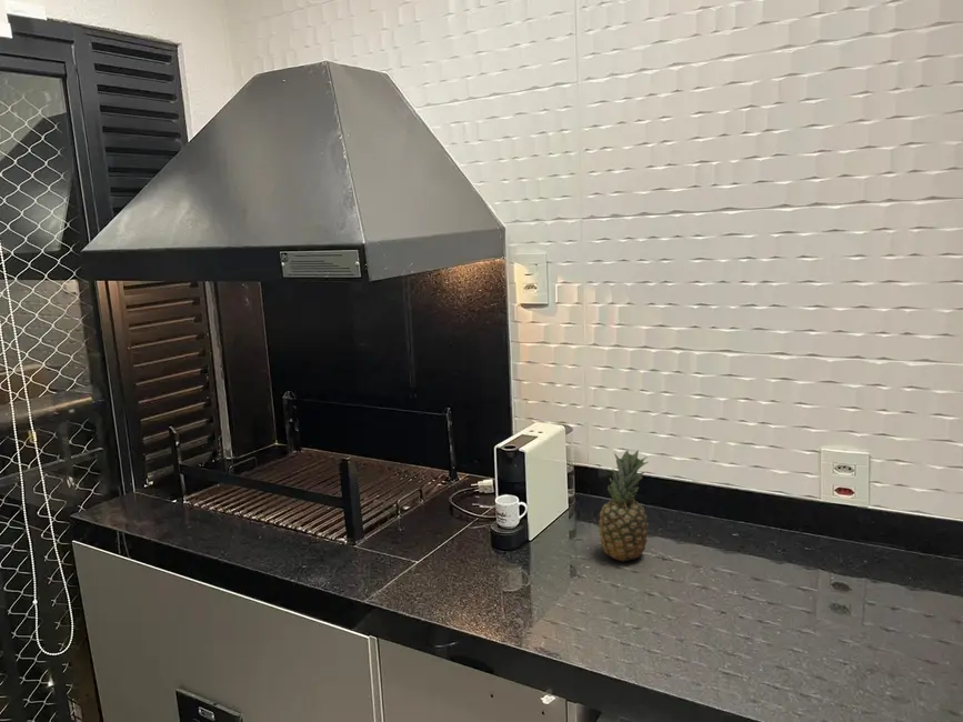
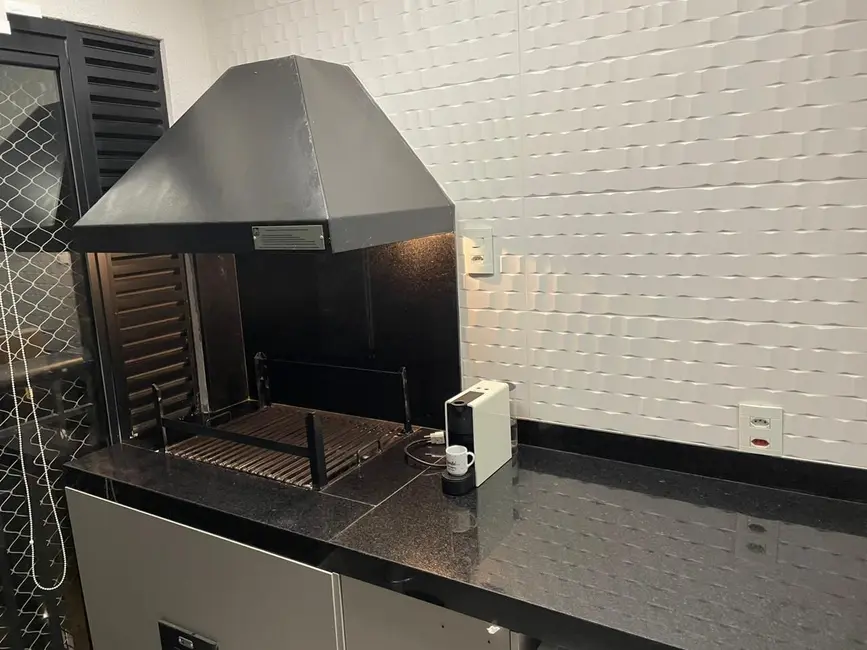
- fruit (623, 502)
